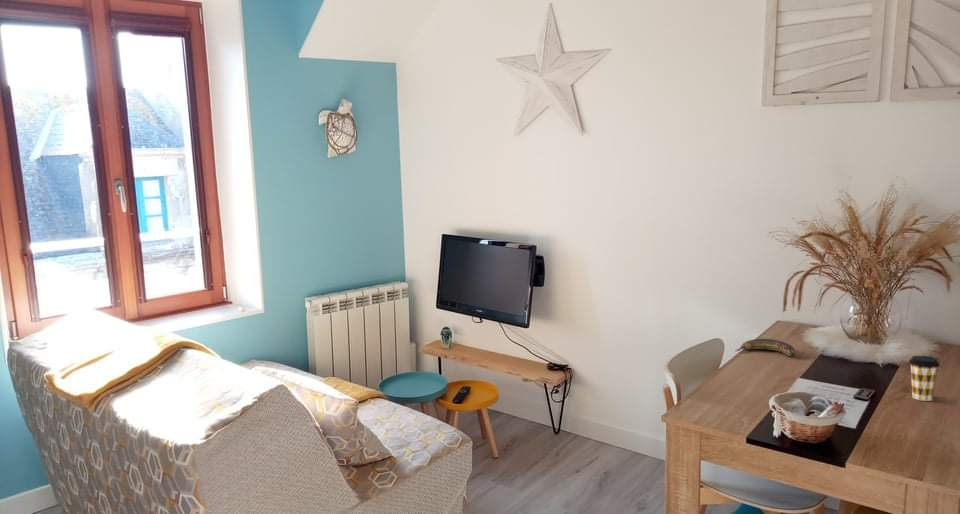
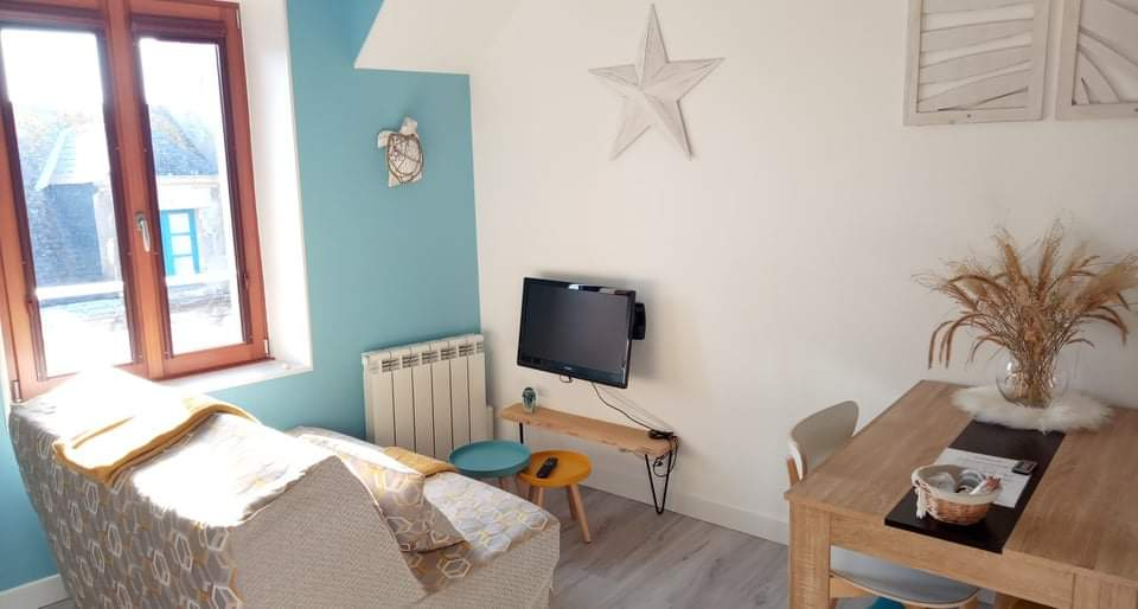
- coffee cup (923, 378)
- banana (766, 346)
